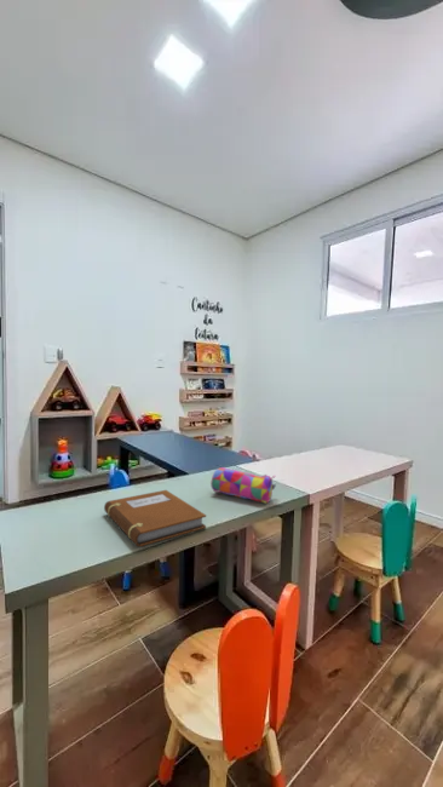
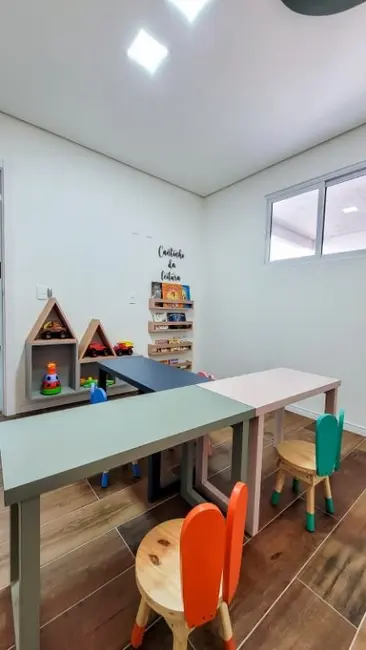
- notebook (151, 513)
- pencil case (242, 483)
